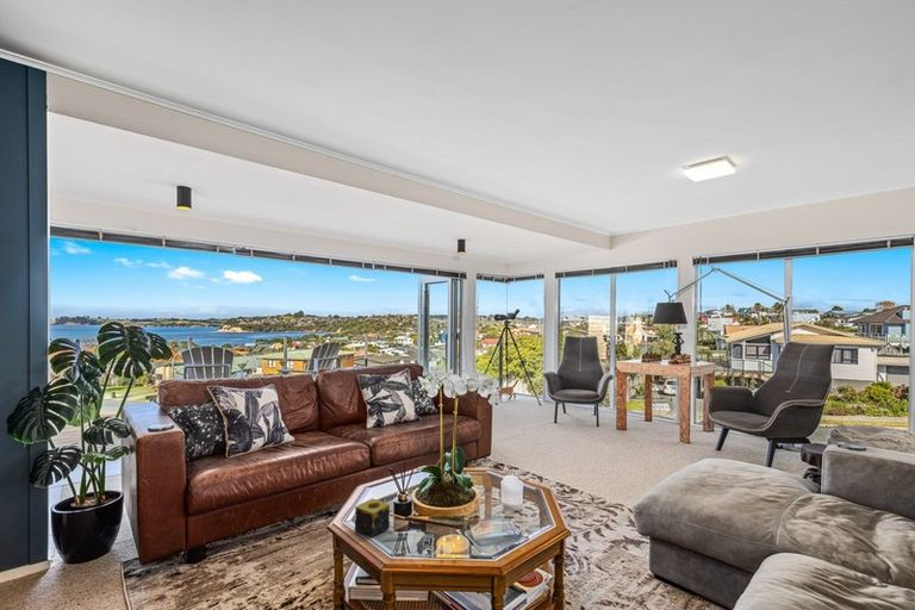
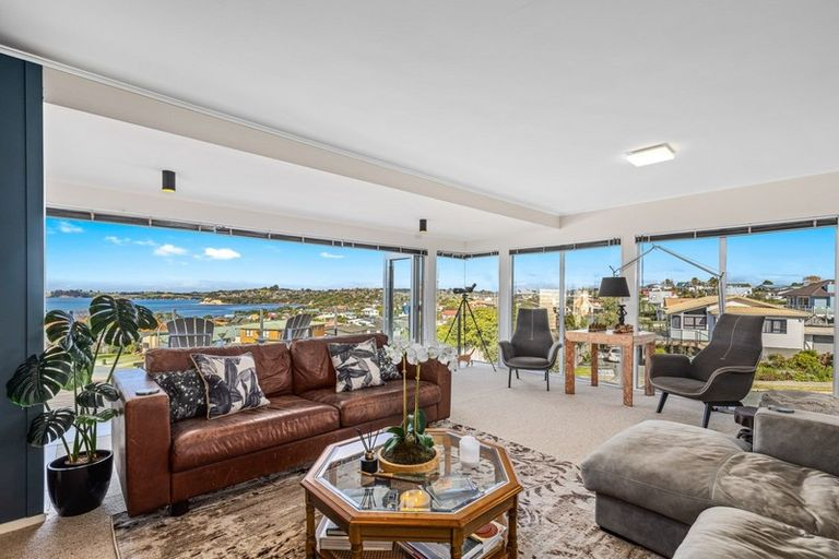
- candle (372, 517)
